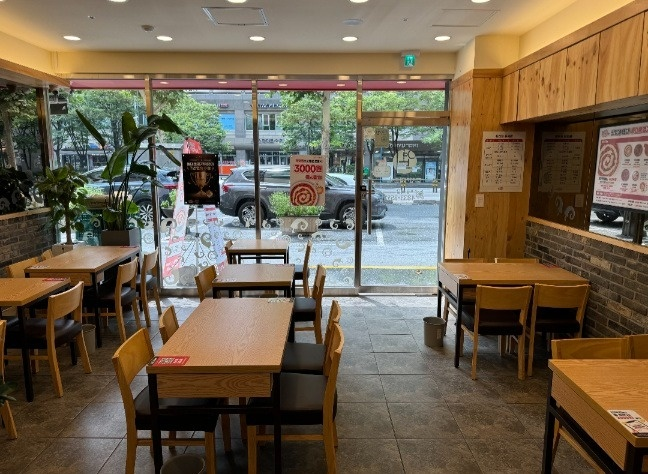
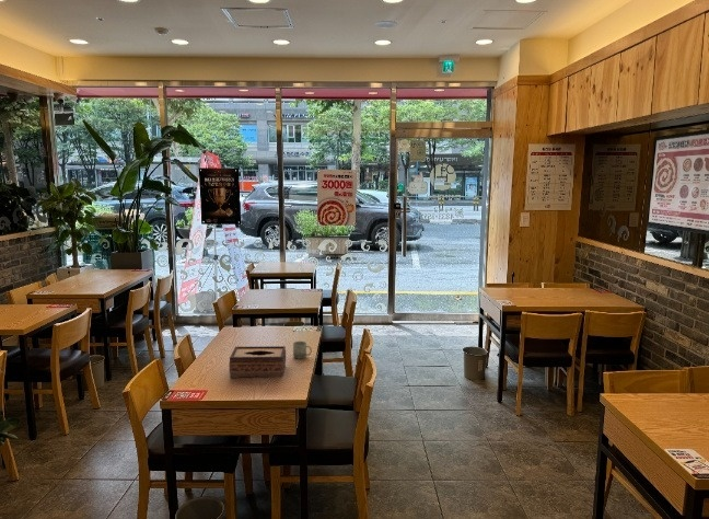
+ tissue box (258, 361)
+ cup (302, 349)
